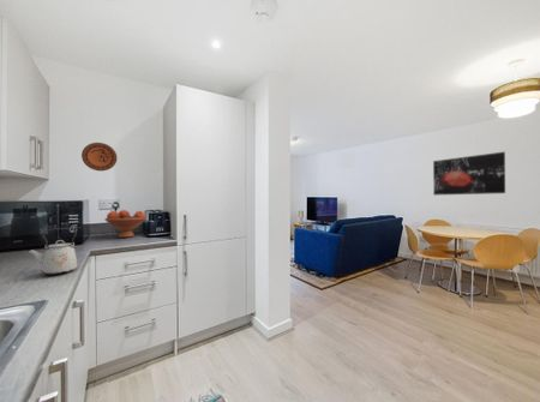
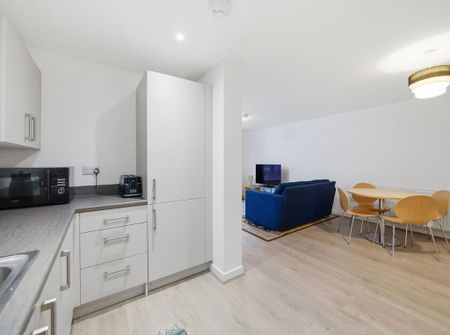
- wall art (466, 175)
- decorative plate (100, 156)
- fruit bowl (126, 223)
- kettle (53, 251)
